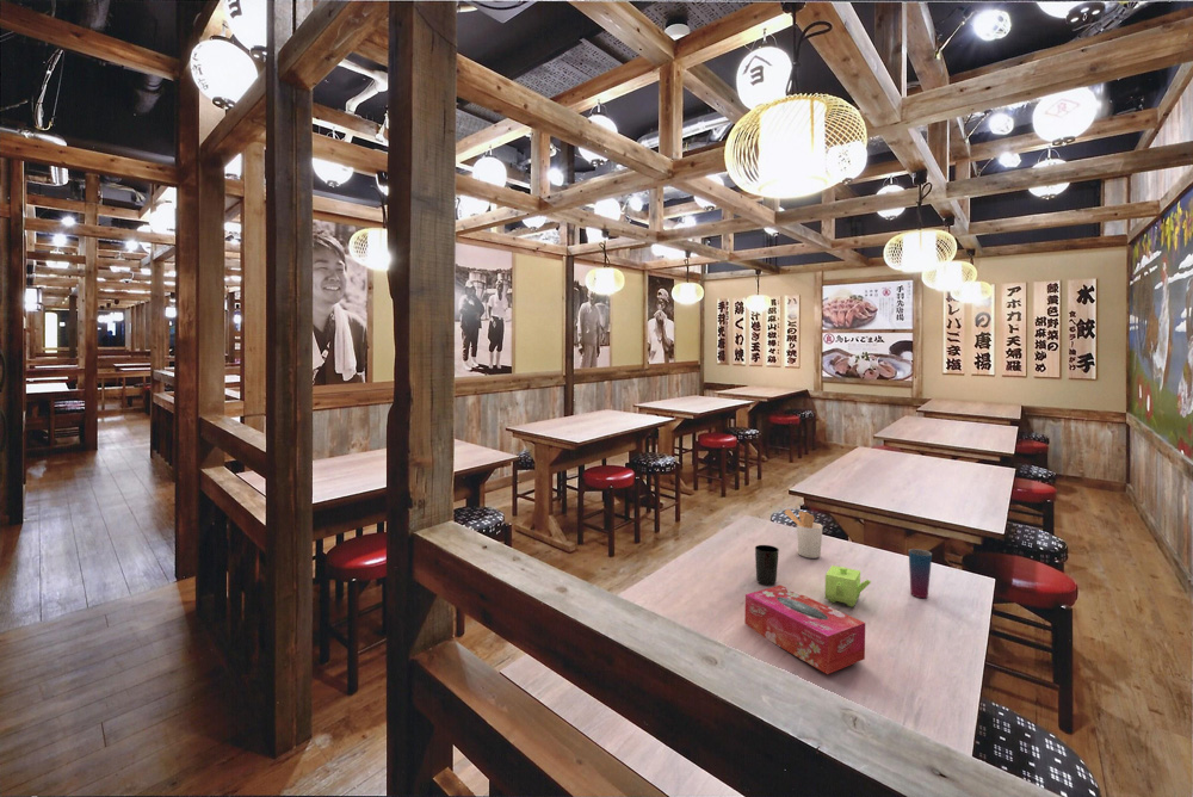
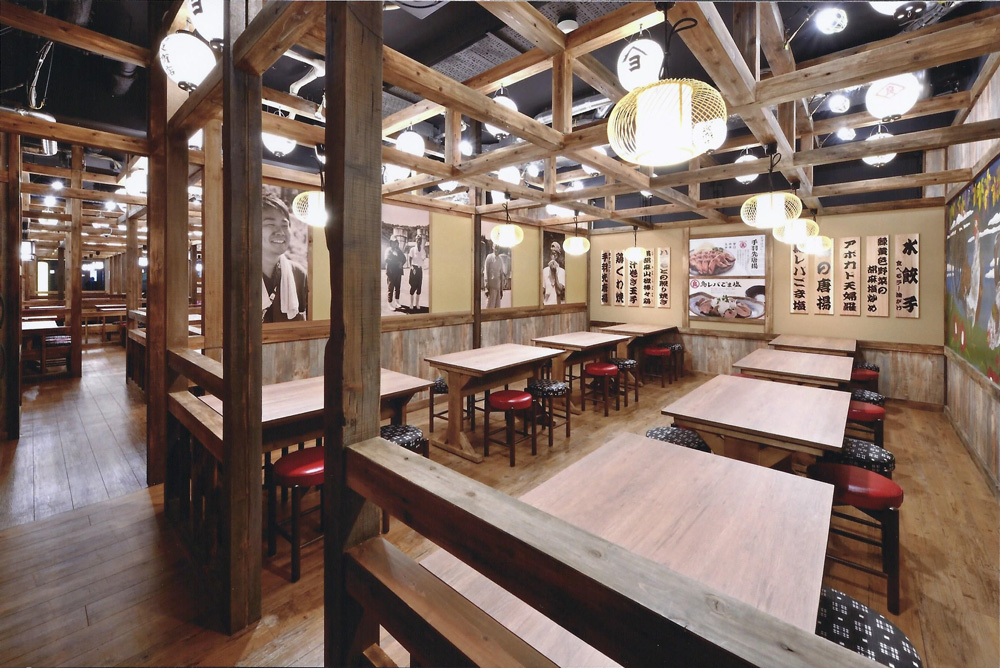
- cup (766, 564)
- utensil holder (802, 531)
- cup (919, 573)
- teapot (848, 585)
- tissue box (801, 624)
